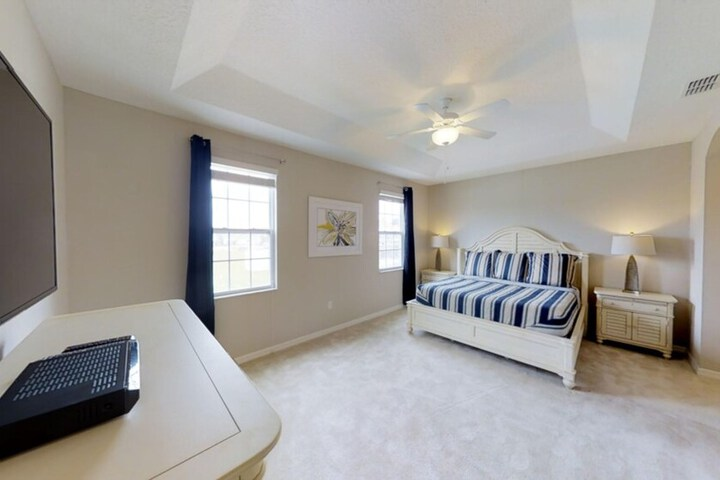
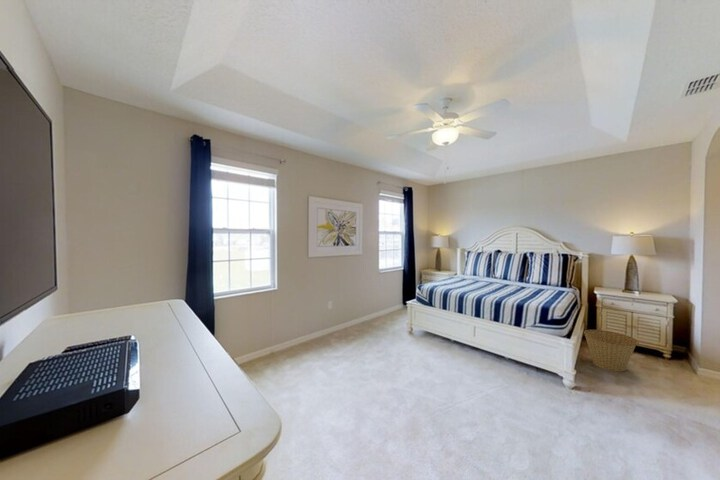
+ basket (609, 350)
